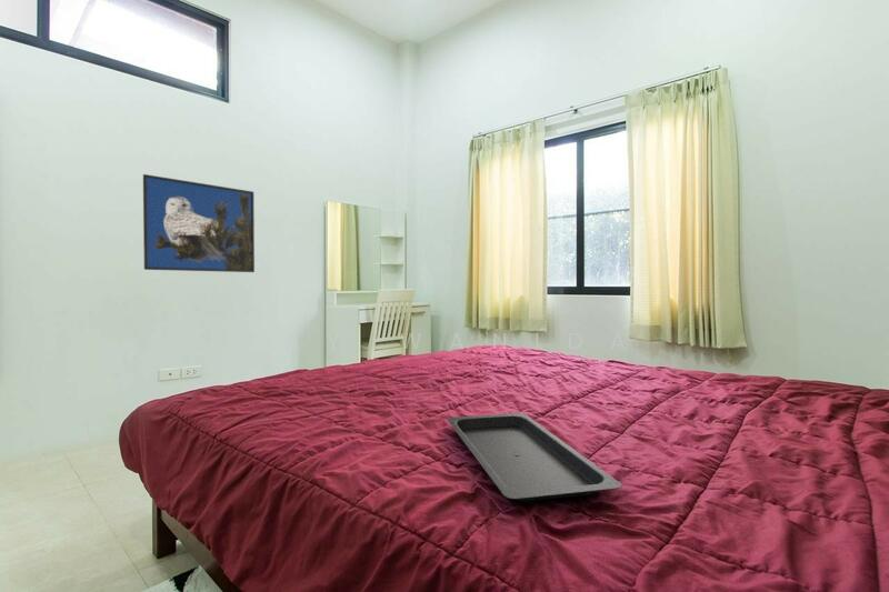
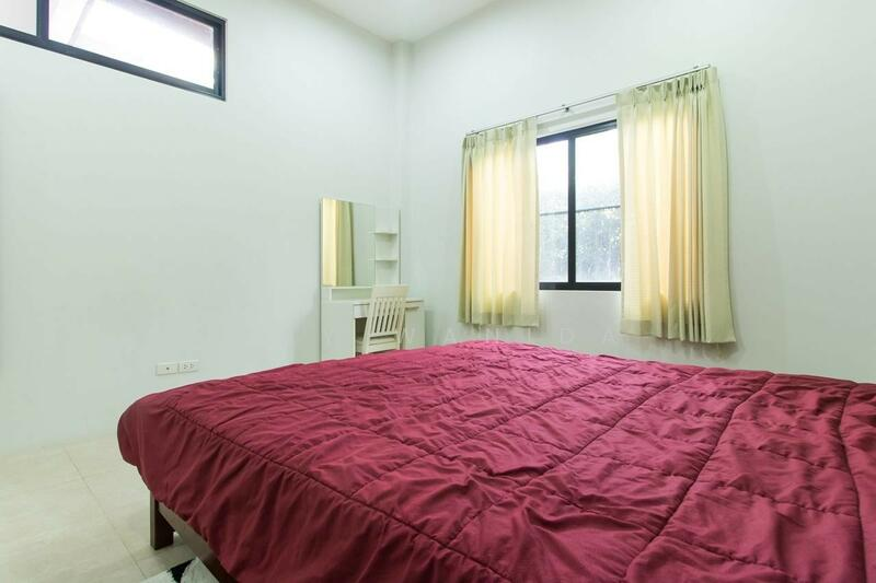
- serving tray (517, 450)
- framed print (203, 227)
